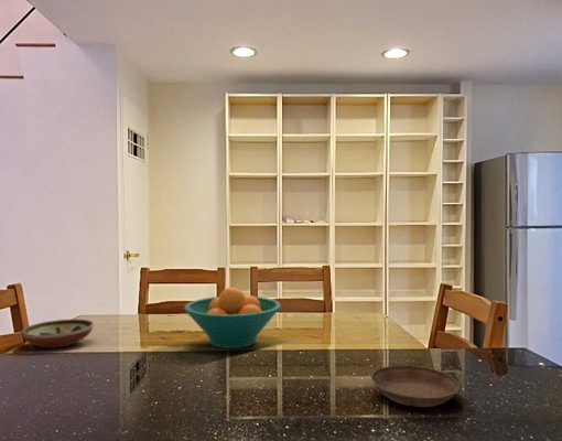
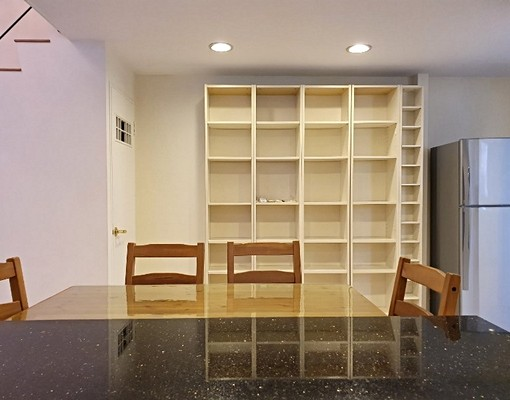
- fruit bowl (233, 314)
- saucer (413, 386)
- decorative bowl (58, 334)
